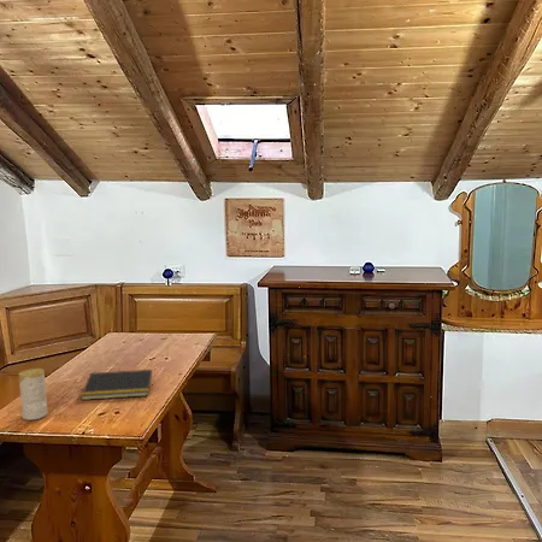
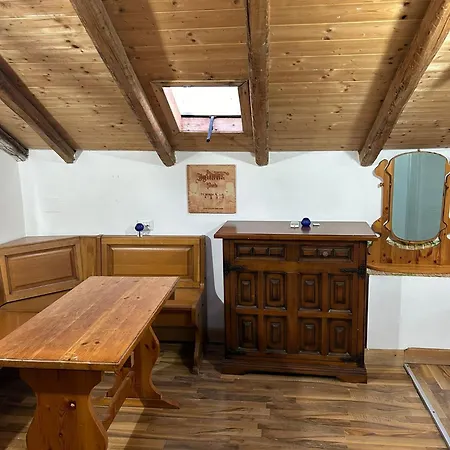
- candle (33, 394)
- notepad (118, 383)
